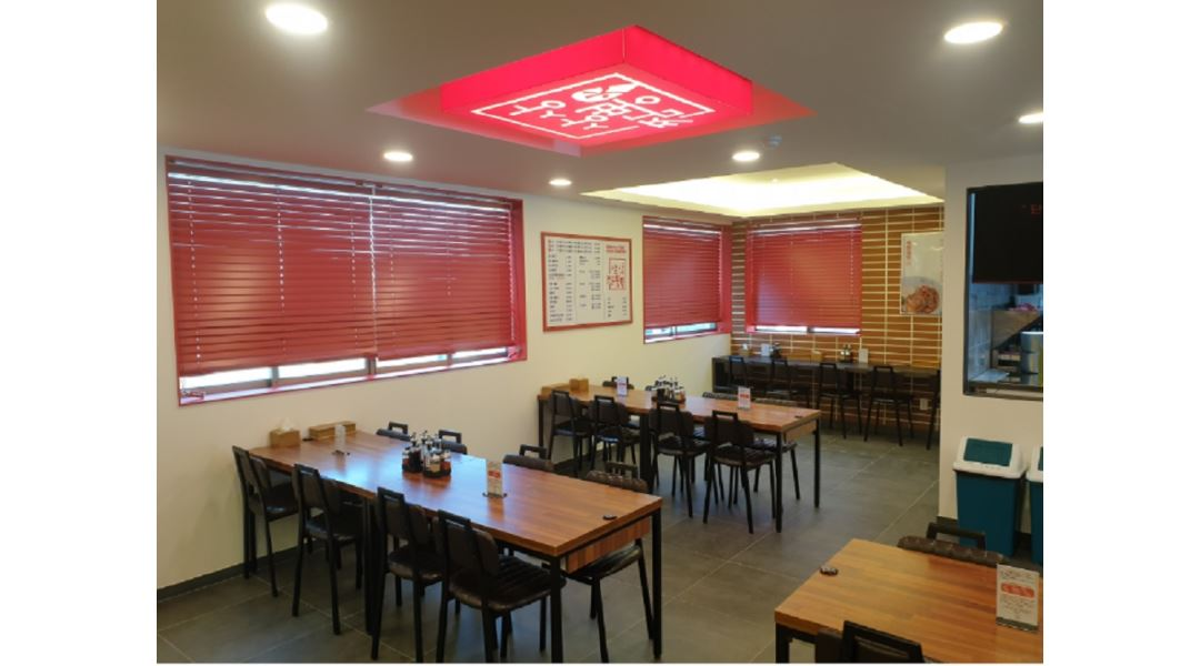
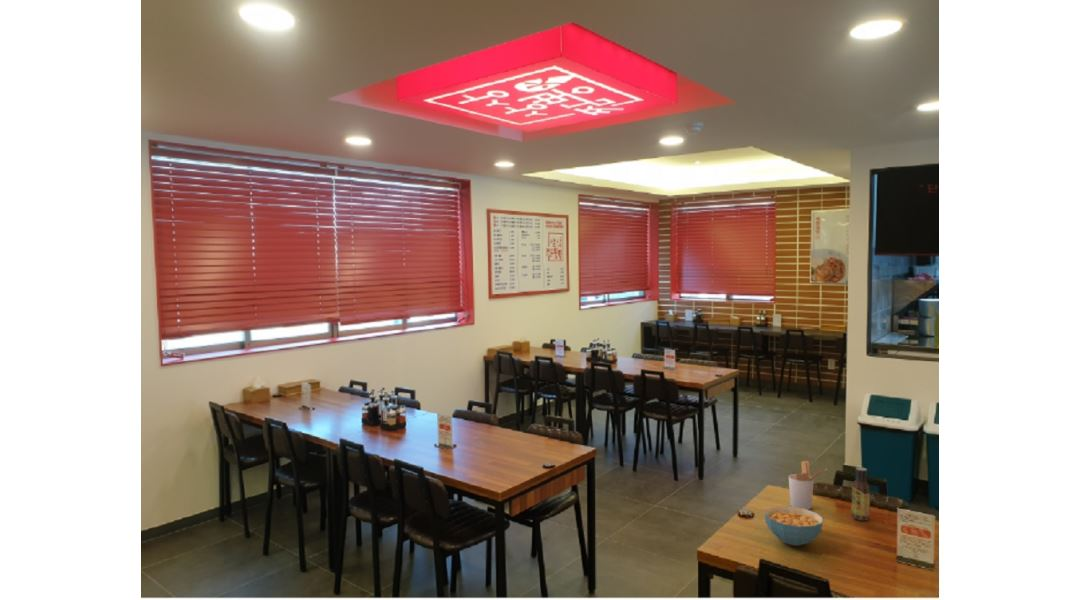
+ sauce bottle (860, 493)
+ cereal bowl (793, 529)
+ utensil holder (807, 486)
